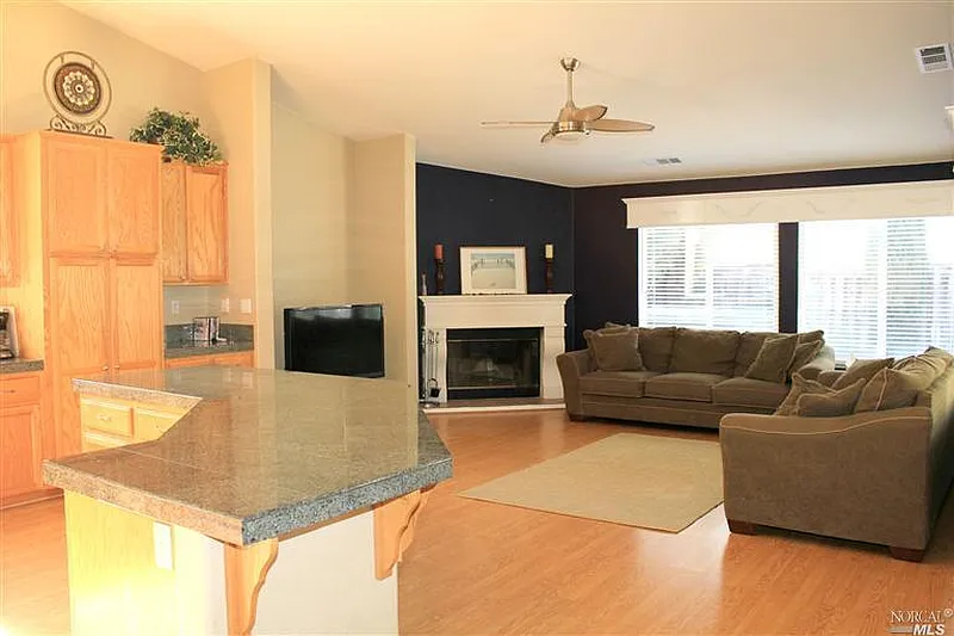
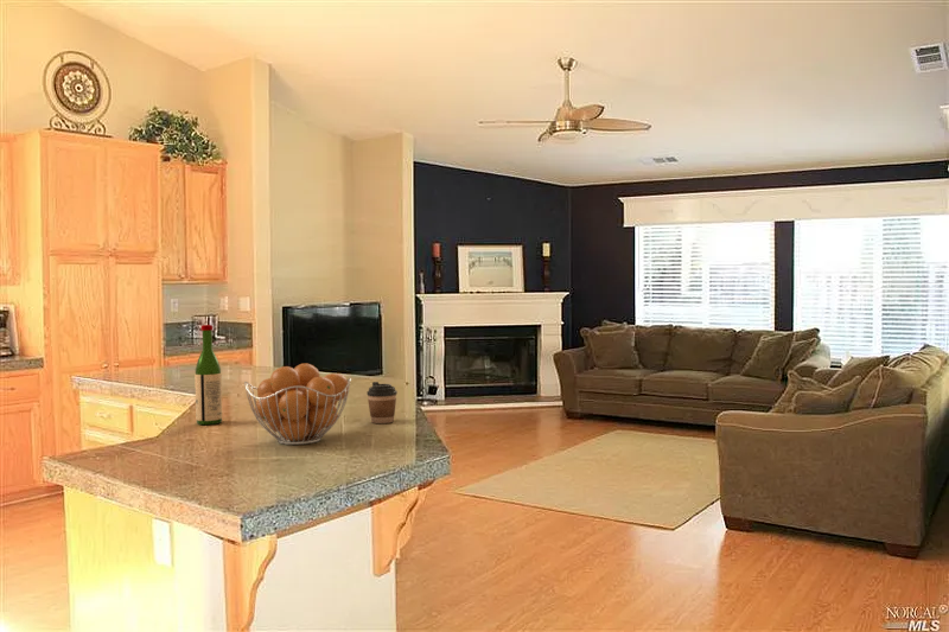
+ fruit basket (298, 402)
+ coffee cup (382, 401)
+ wine bottle (208, 374)
